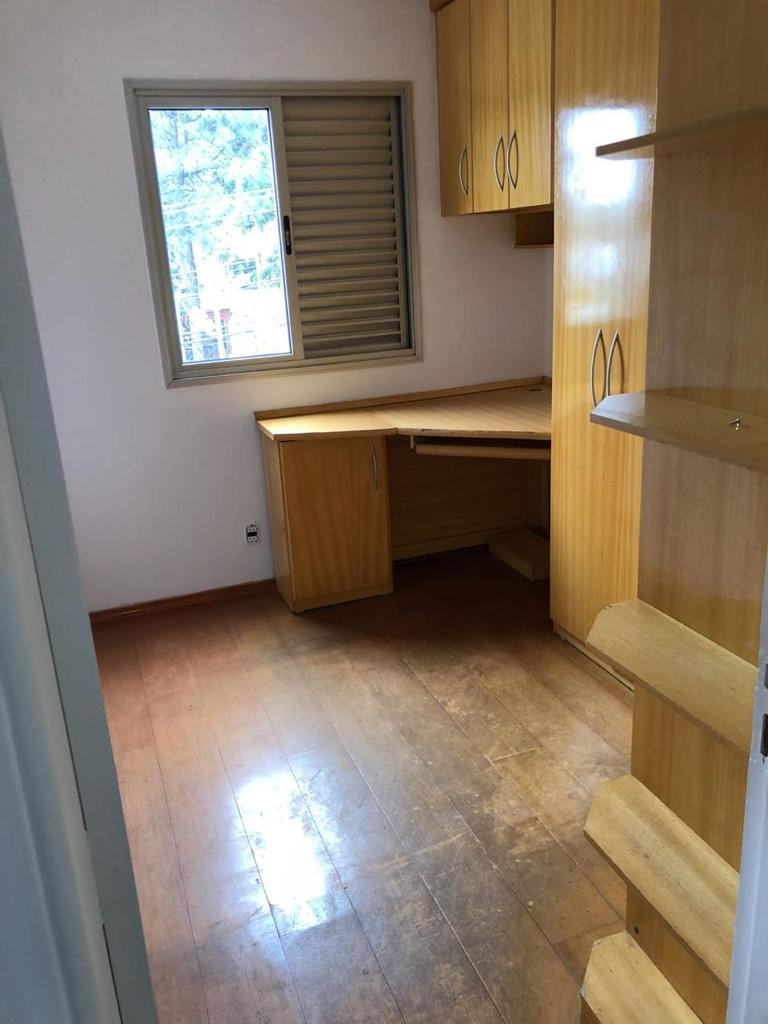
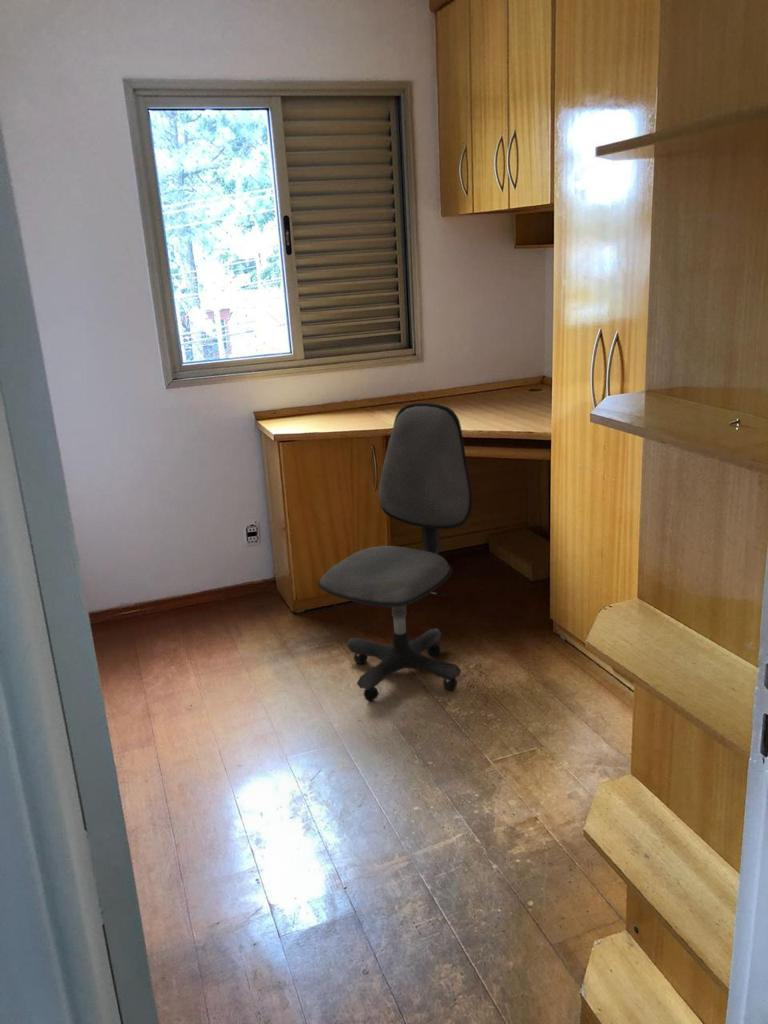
+ office chair (394, 551)
